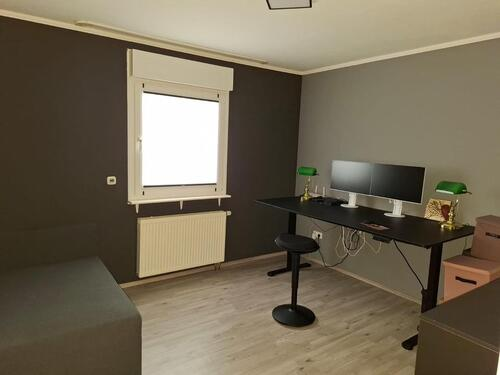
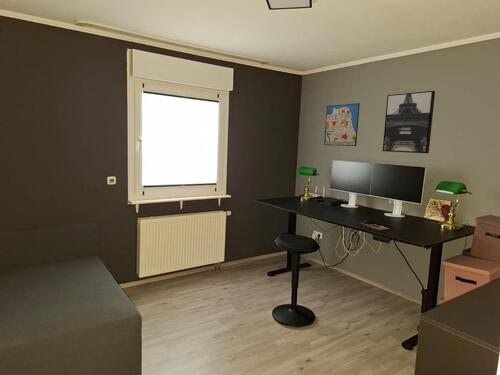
+ wall art (407, 123)
+ wall art (340, 125)
